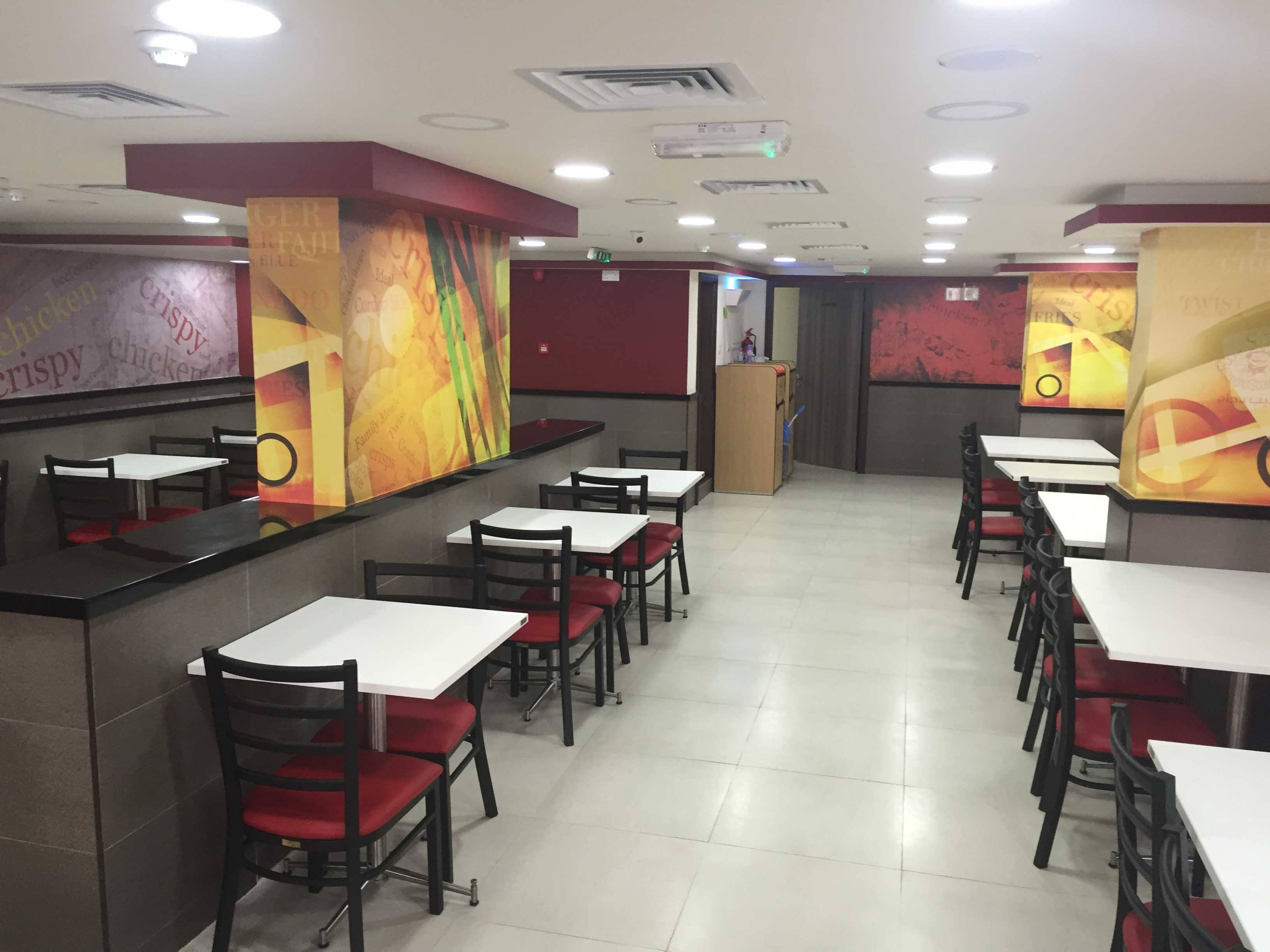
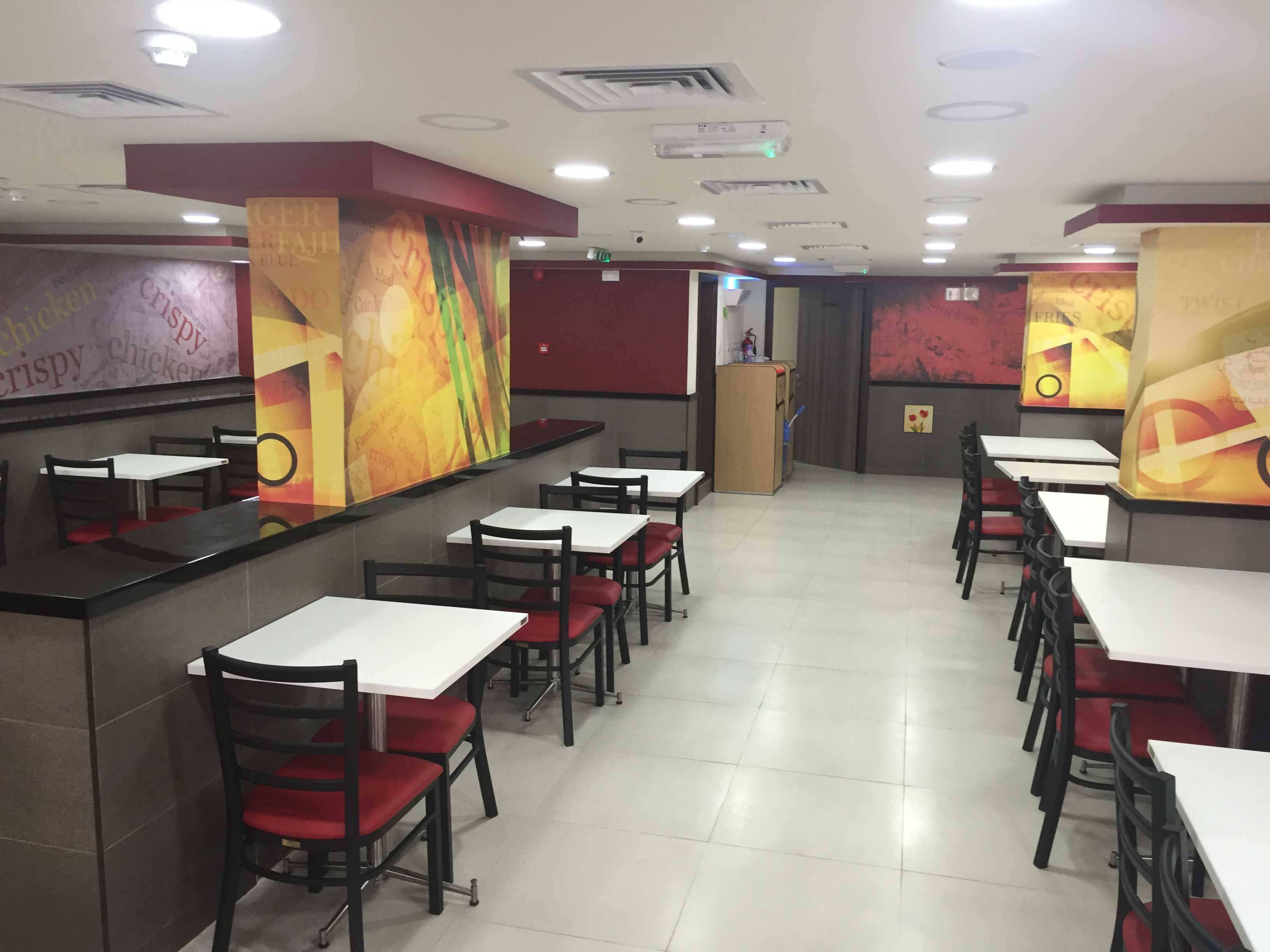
+ wall art (918, 418)
